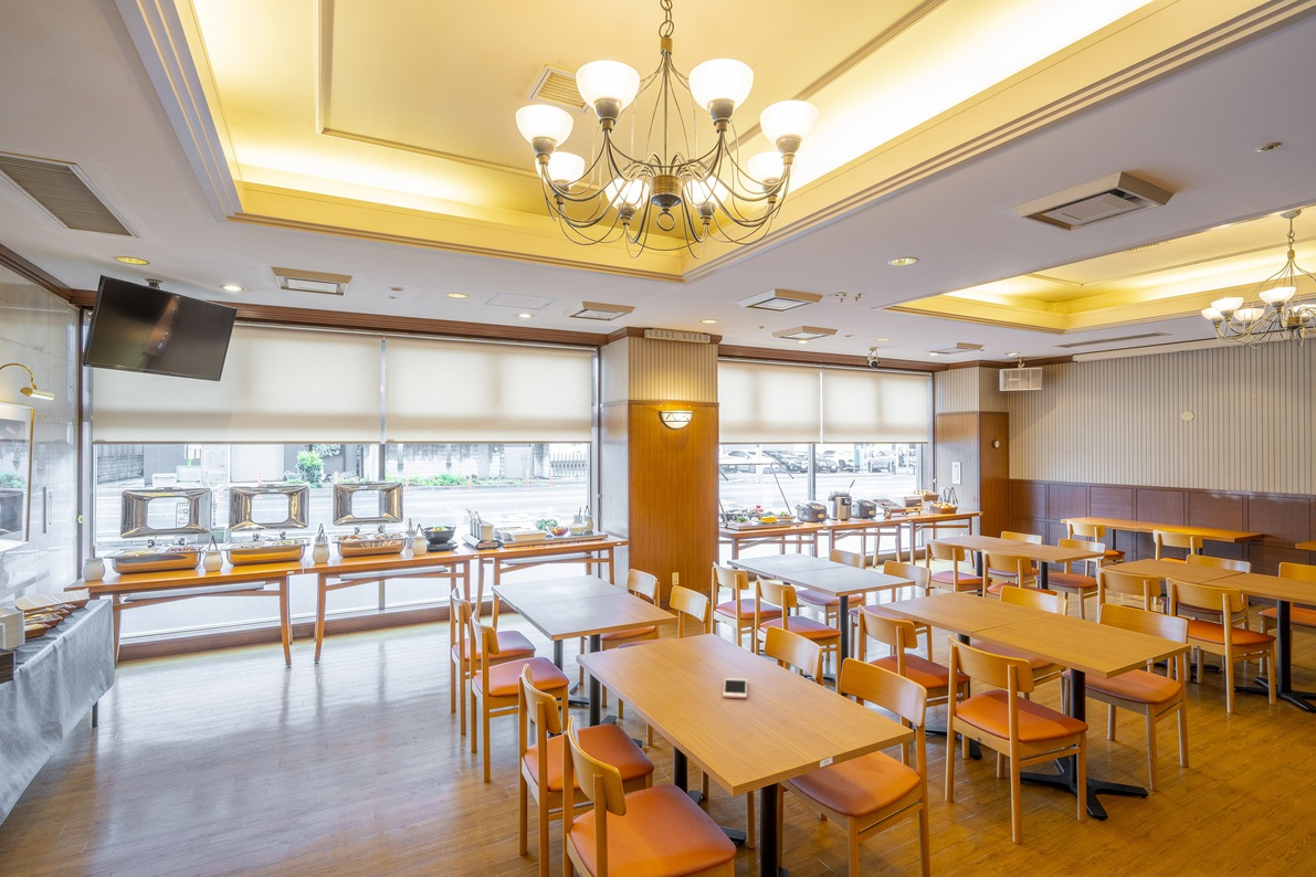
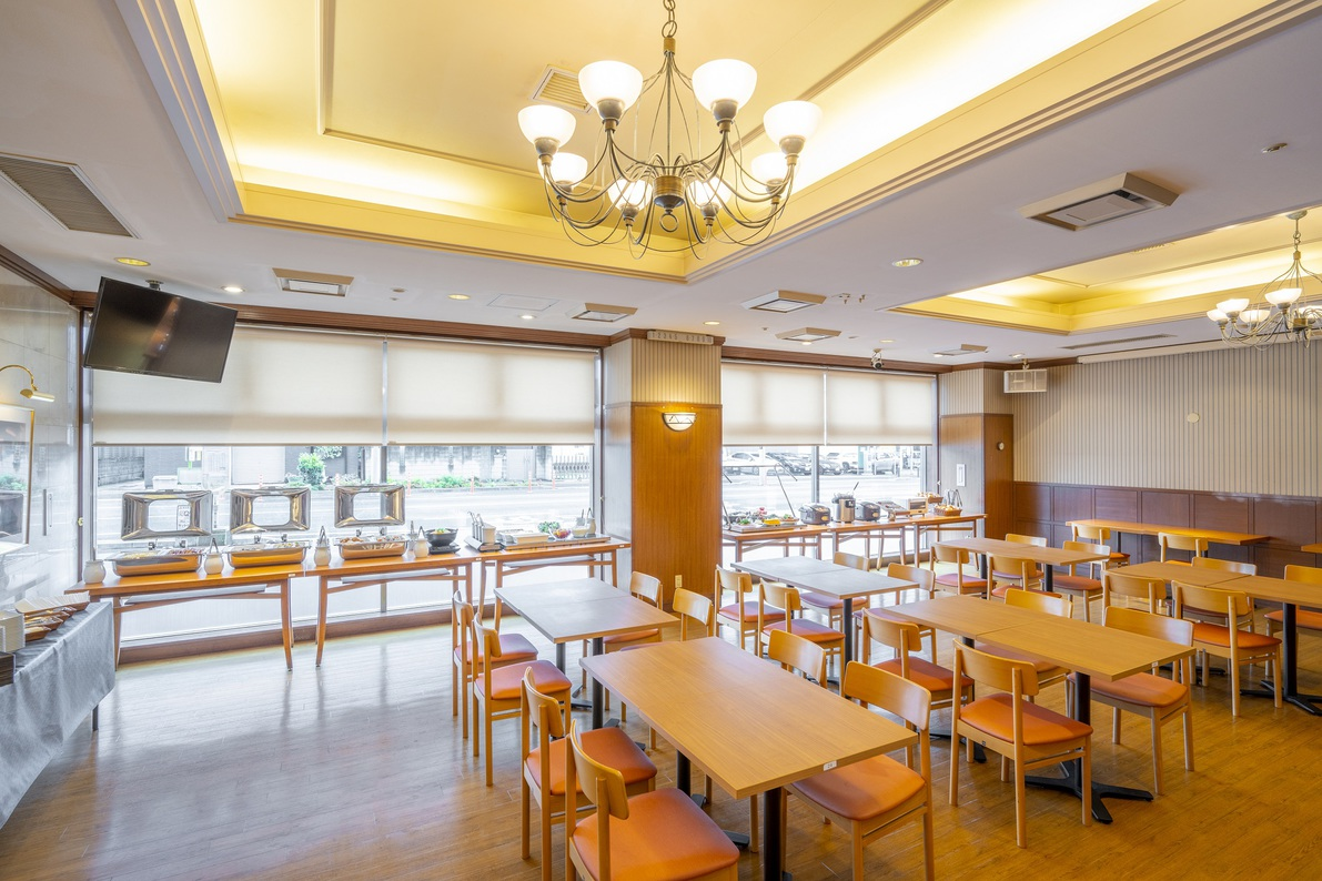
- cell phone (735, 687)
